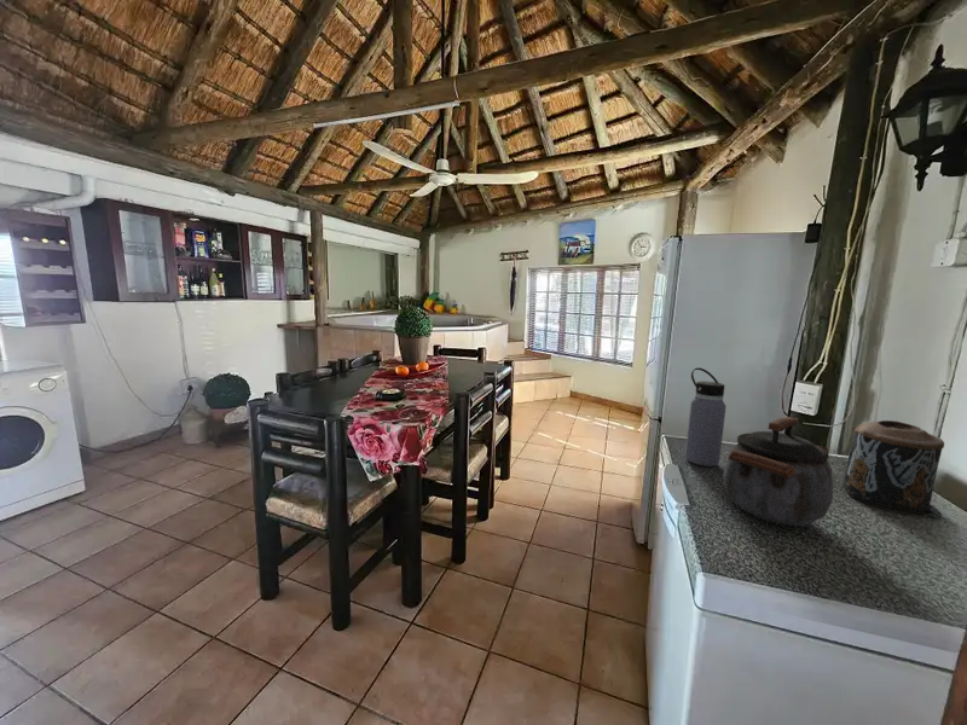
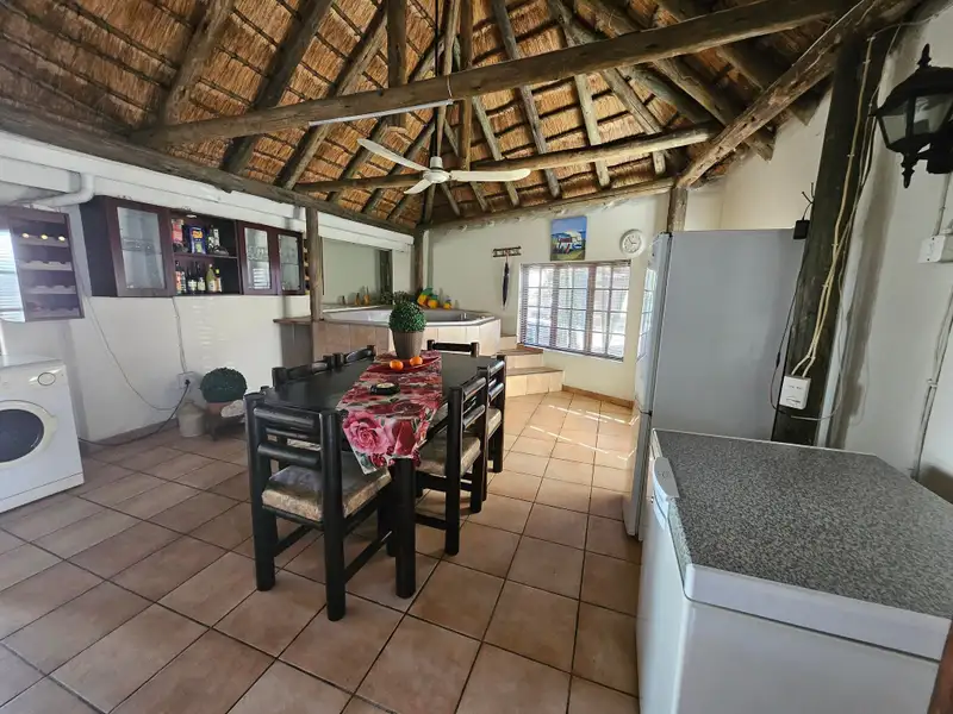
- water bottle (705, 416)
- canister (896, 460)
- kettle (777, 466)
